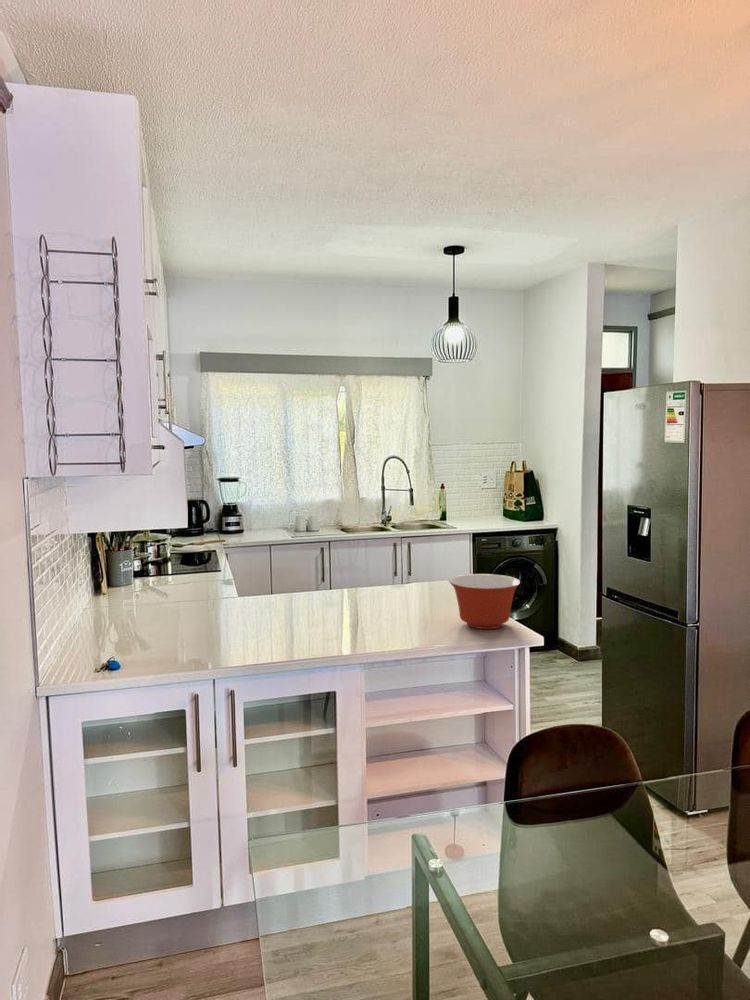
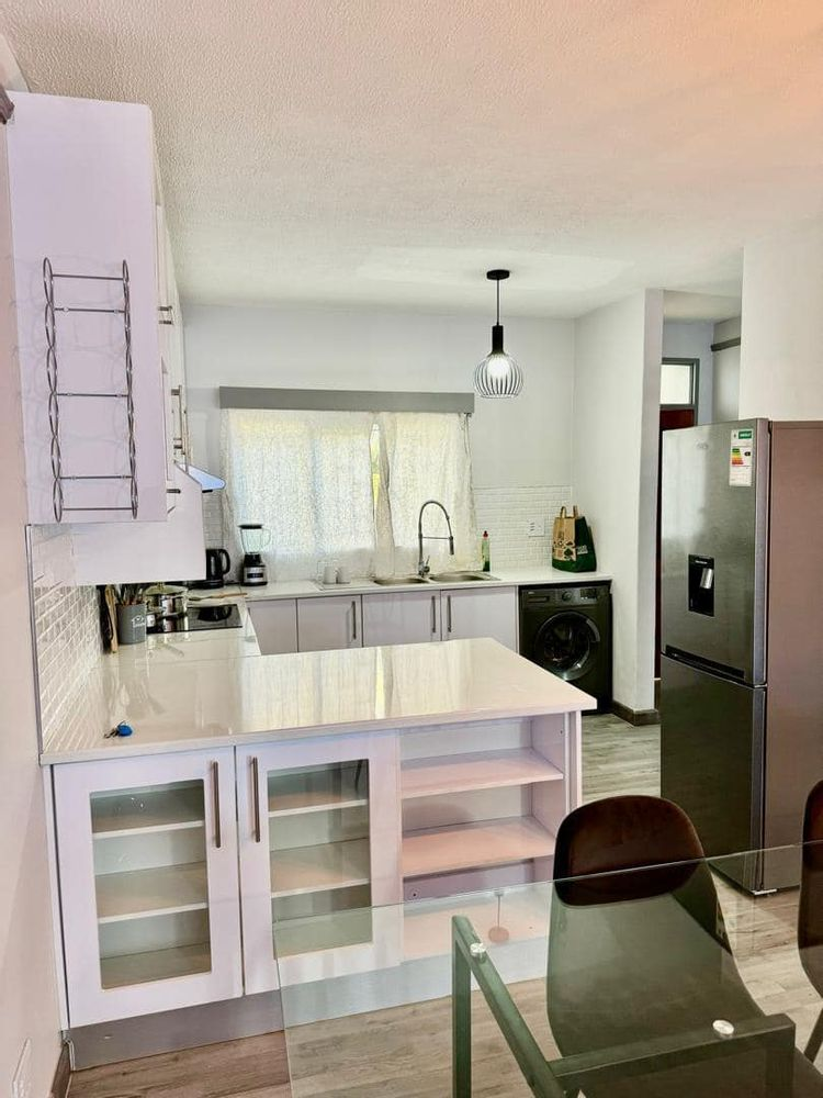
- mixing bowl (484, 602)
